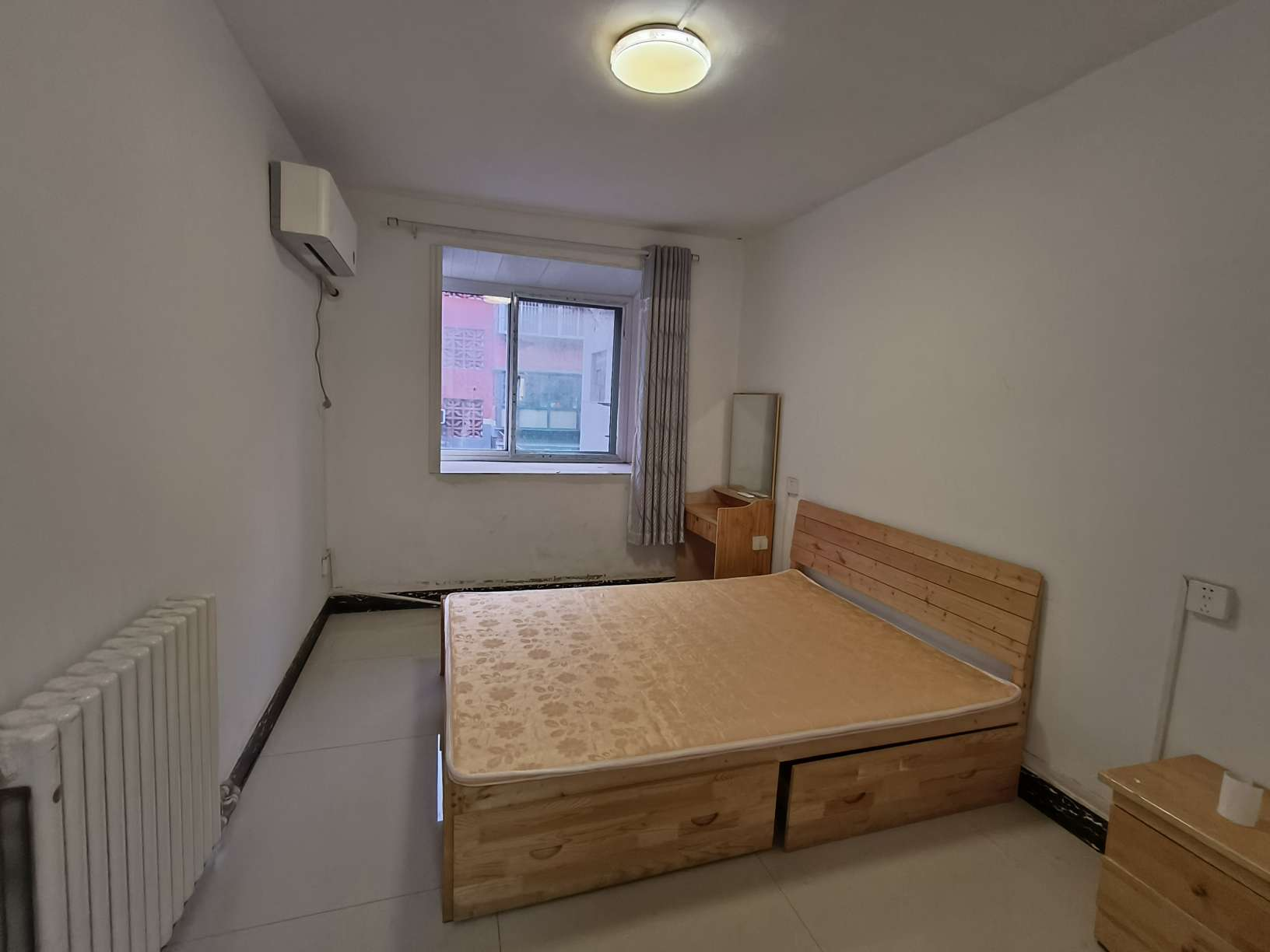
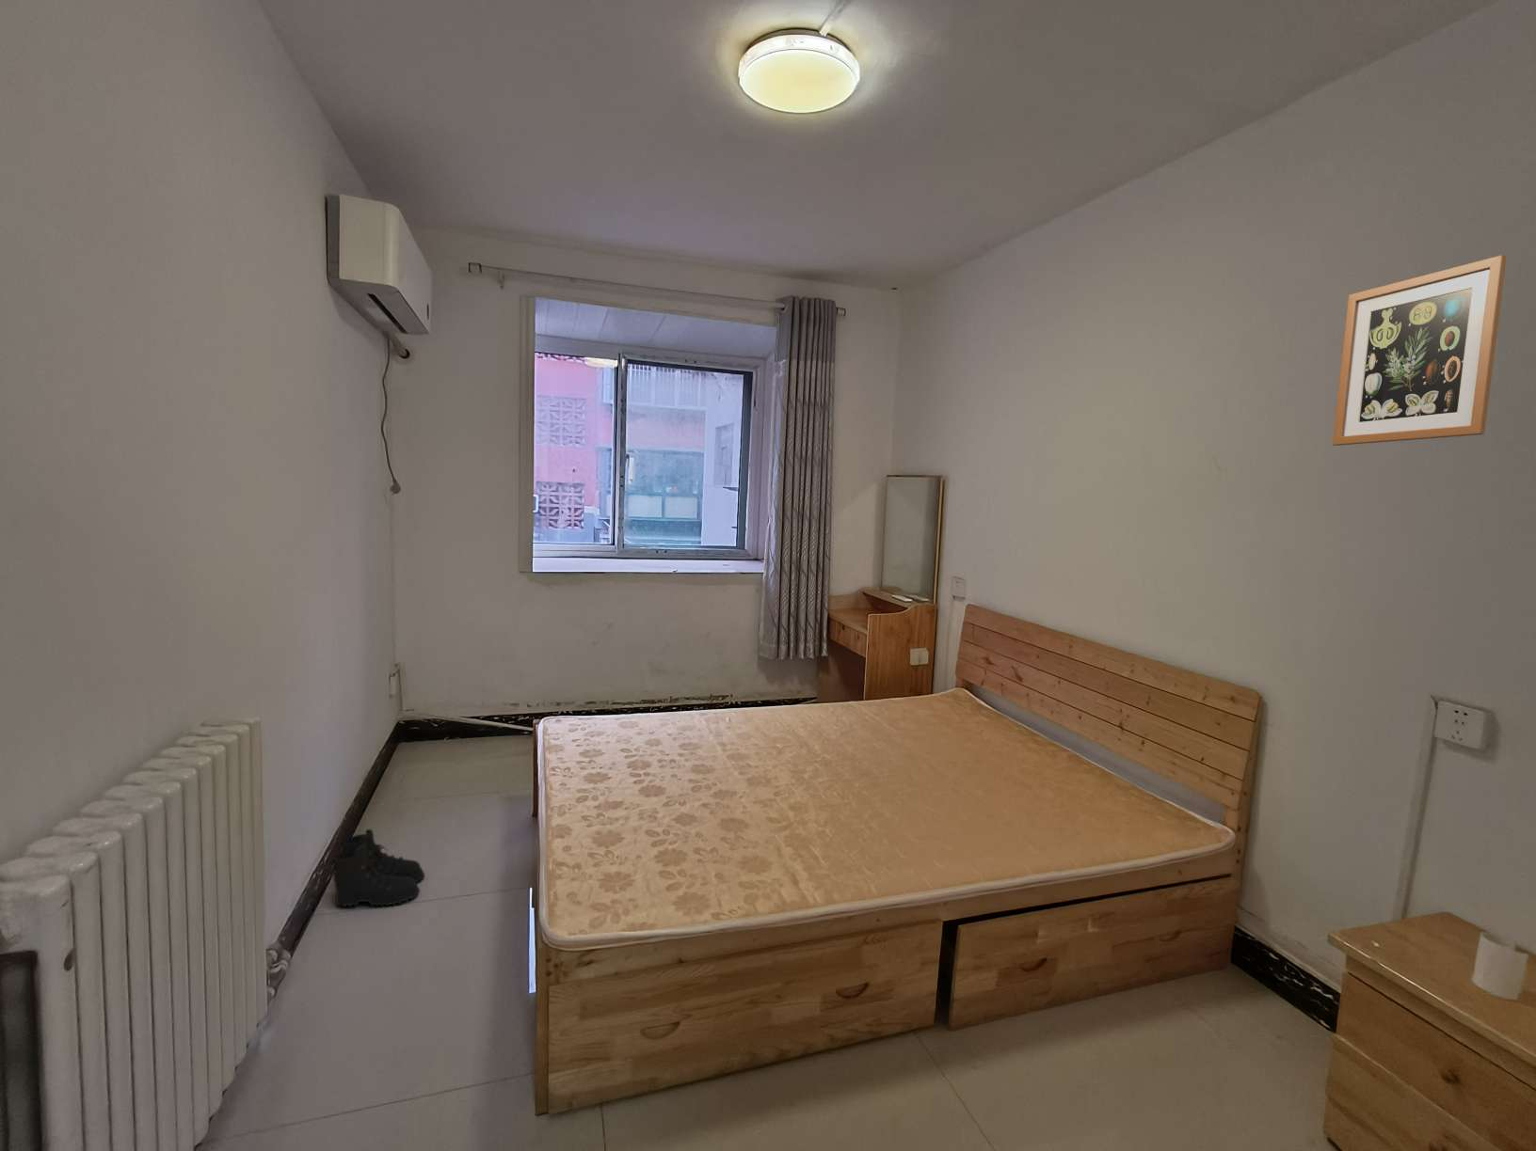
+ wall art (1411, 359)
+ boots (380, 863)
